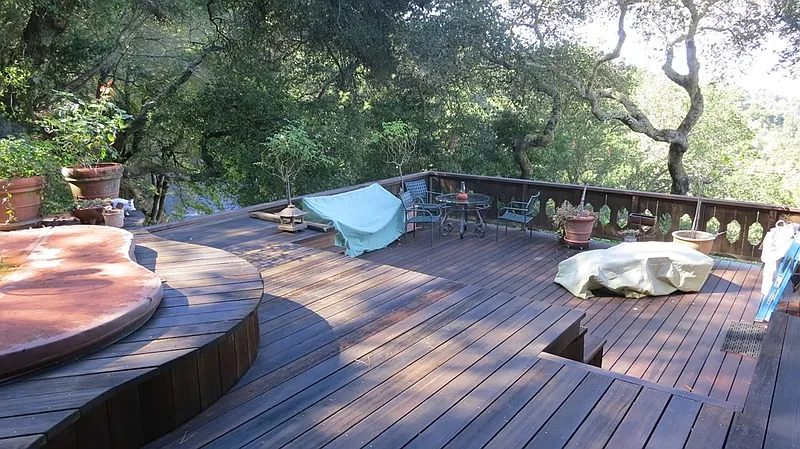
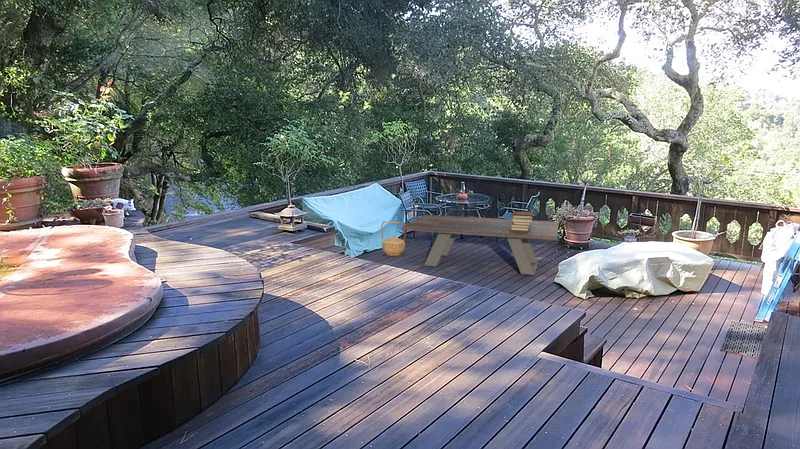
+ coffee table (485, 235)
+ book stack (521, 220)
+ basket (393, 237)
